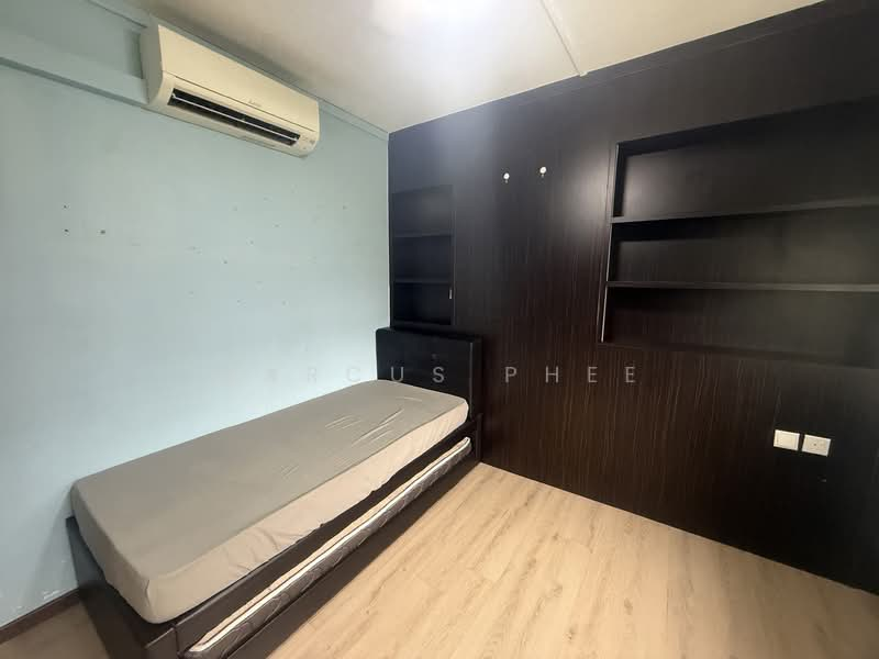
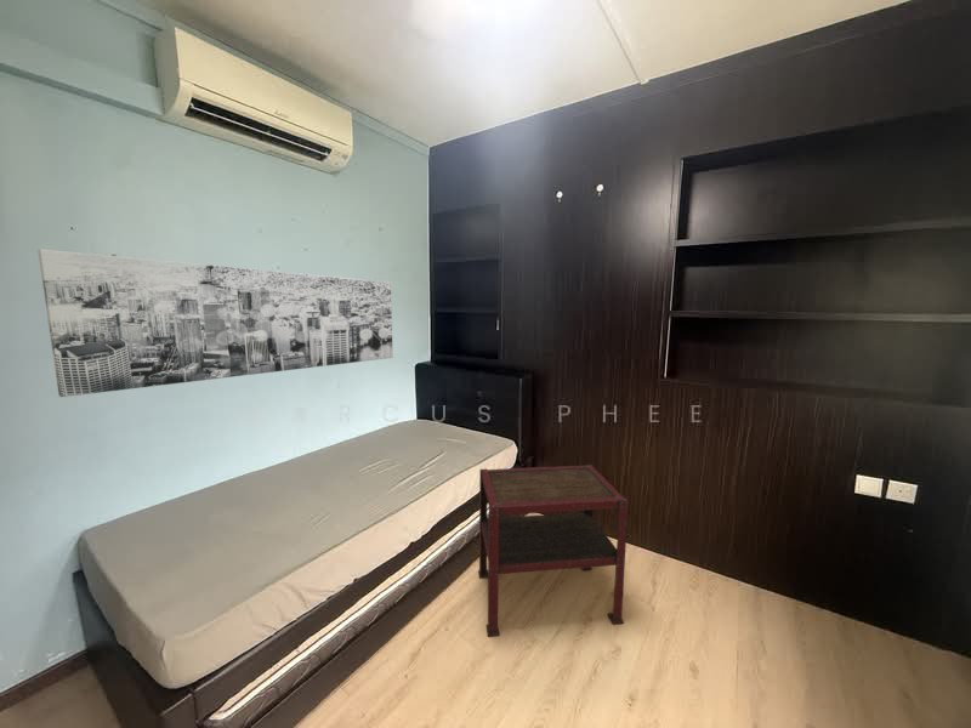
+ side table (545, 540)
+ wall art (274, 322)
